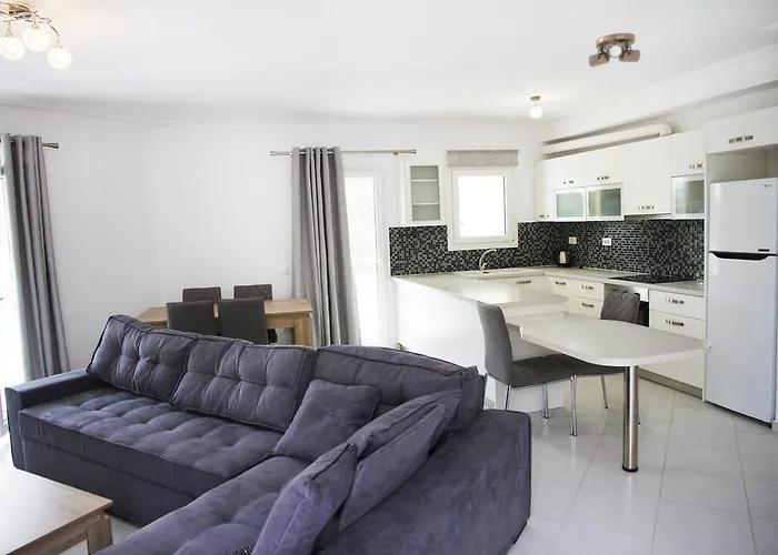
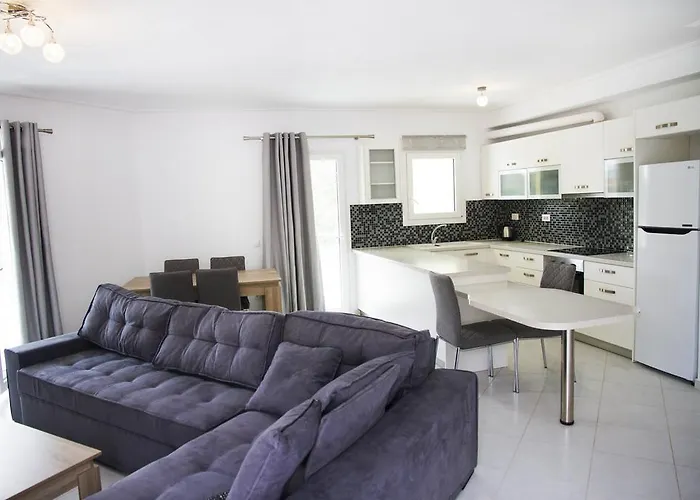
- ceiling light (614, 50)
